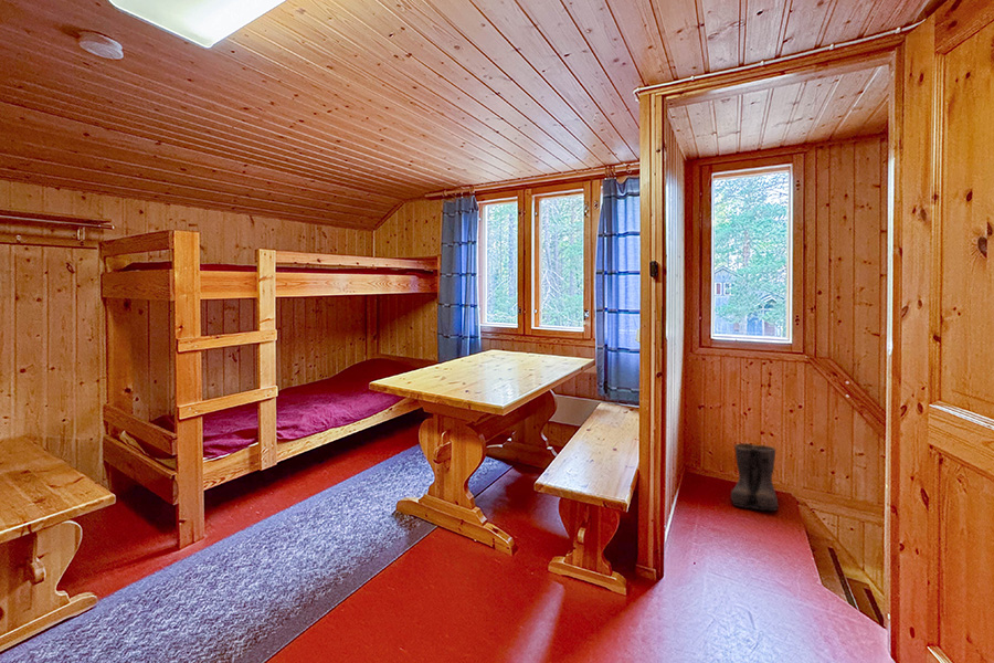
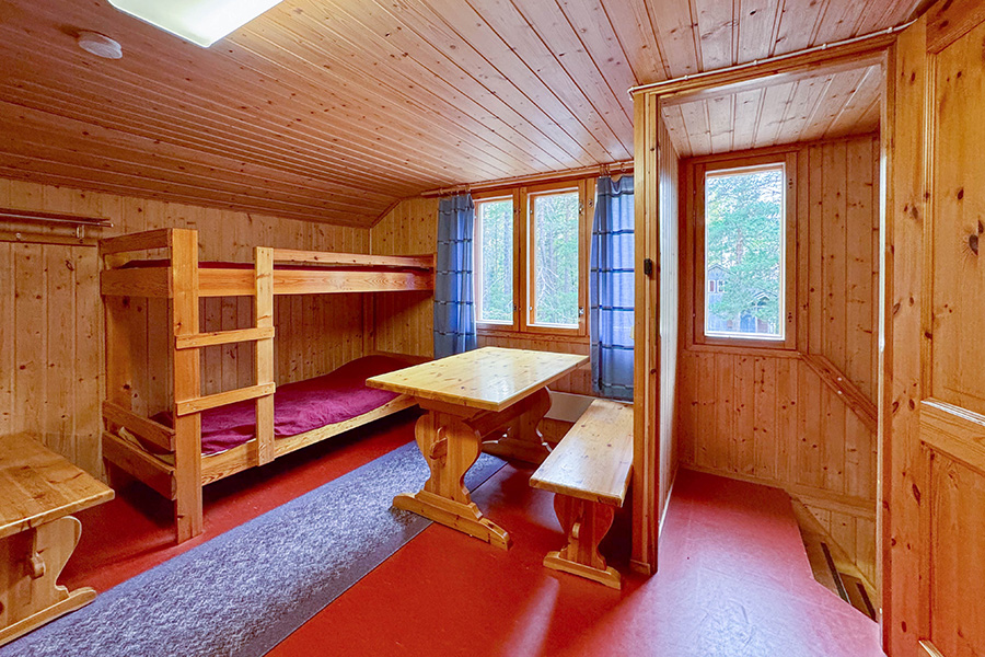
- boots (753, 474)
